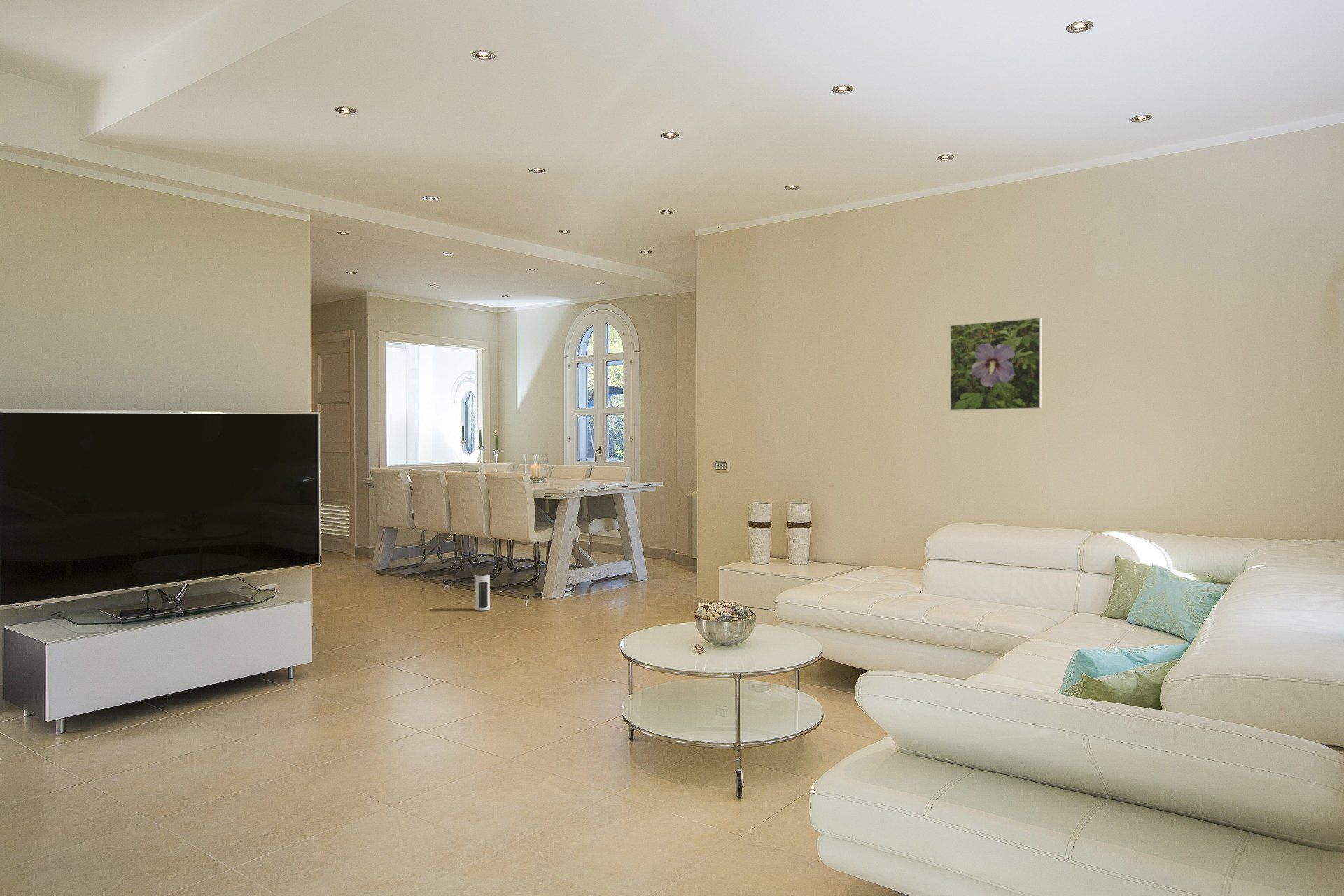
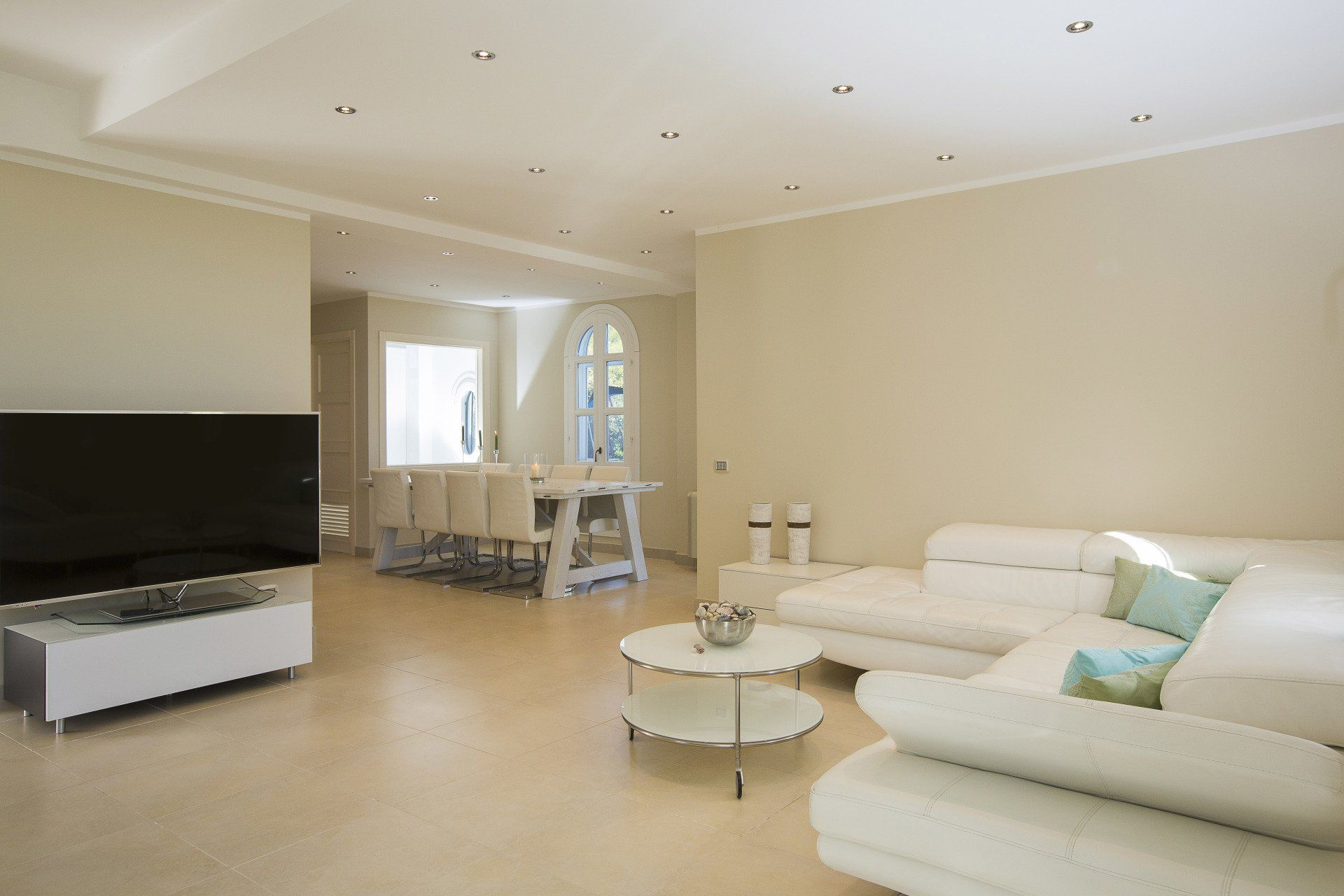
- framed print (994, 365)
- speaker (482, 592)
